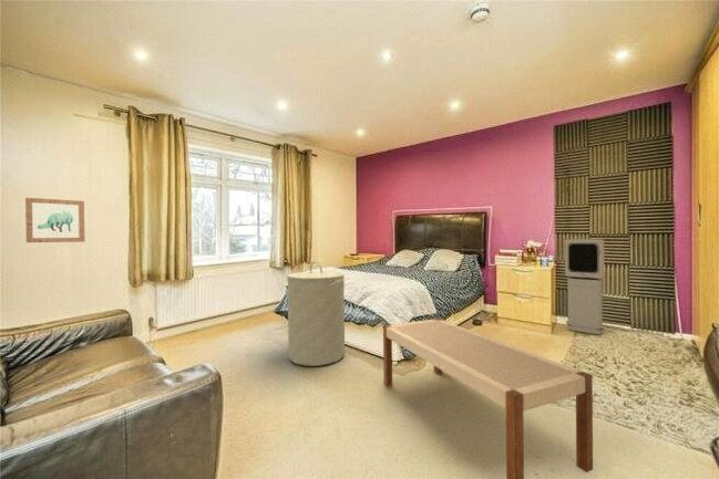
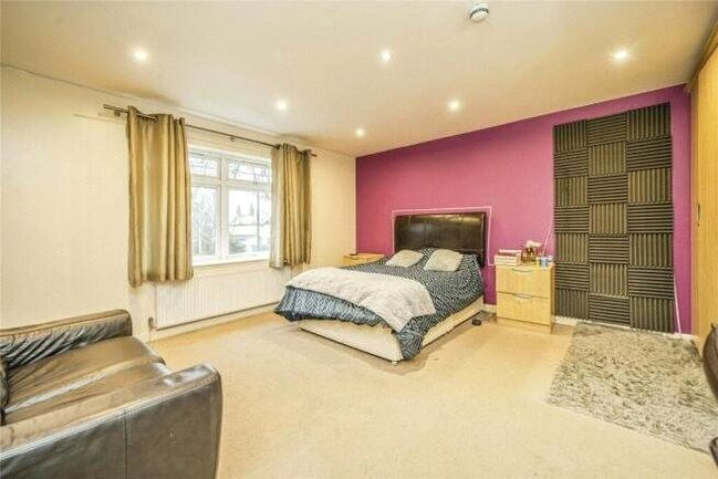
- bench (464, 381)
- laundry hamper (316, 308)
- air purifier (585, 283)
- wall art (57, 220)
